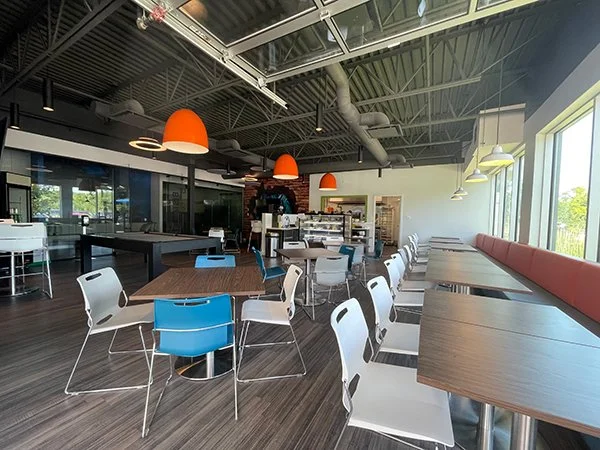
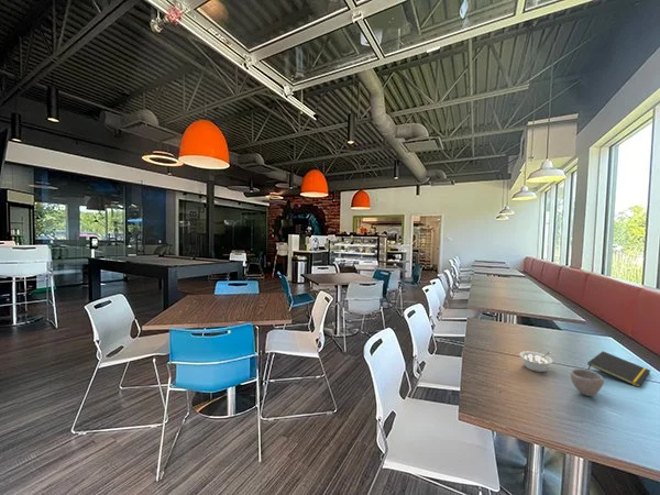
+ legume (535, 361)
+ notepad (618, 367)
+ cup (586, 382)
